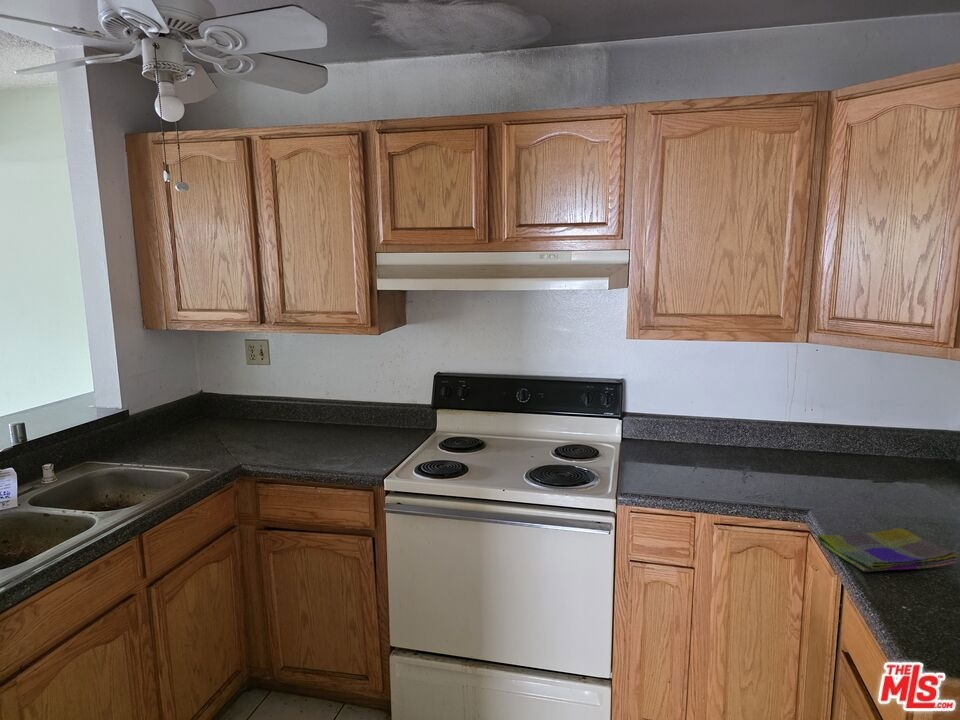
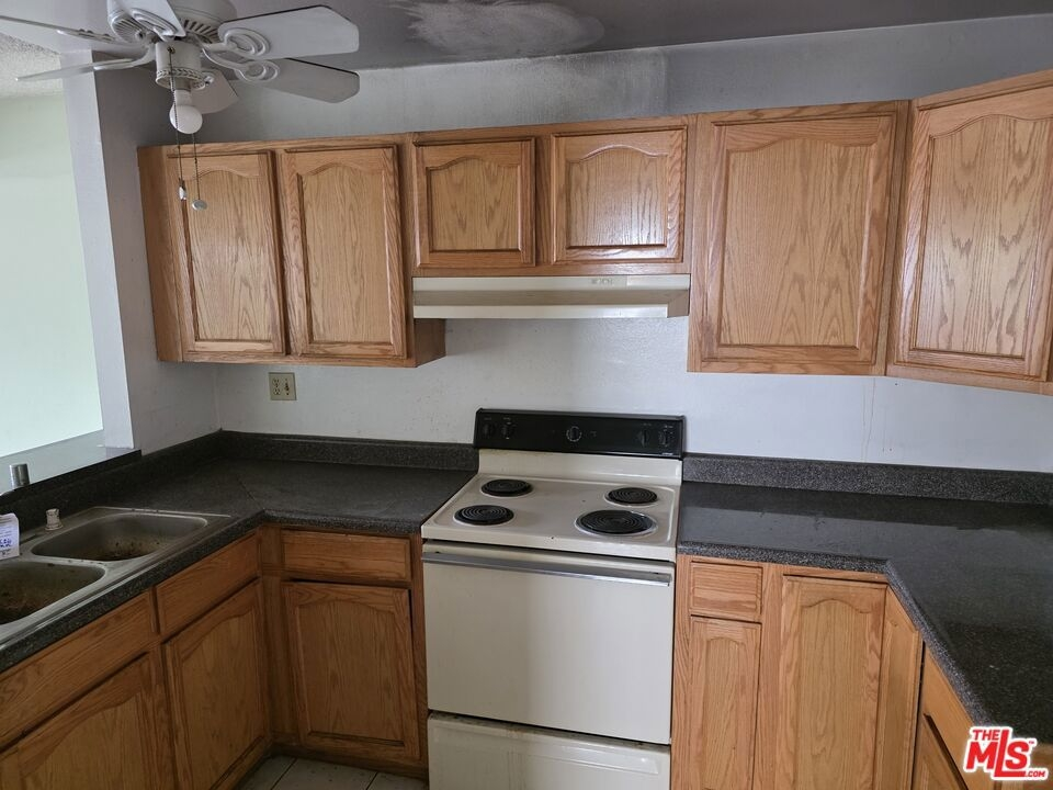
- dish towel (884, 547)
